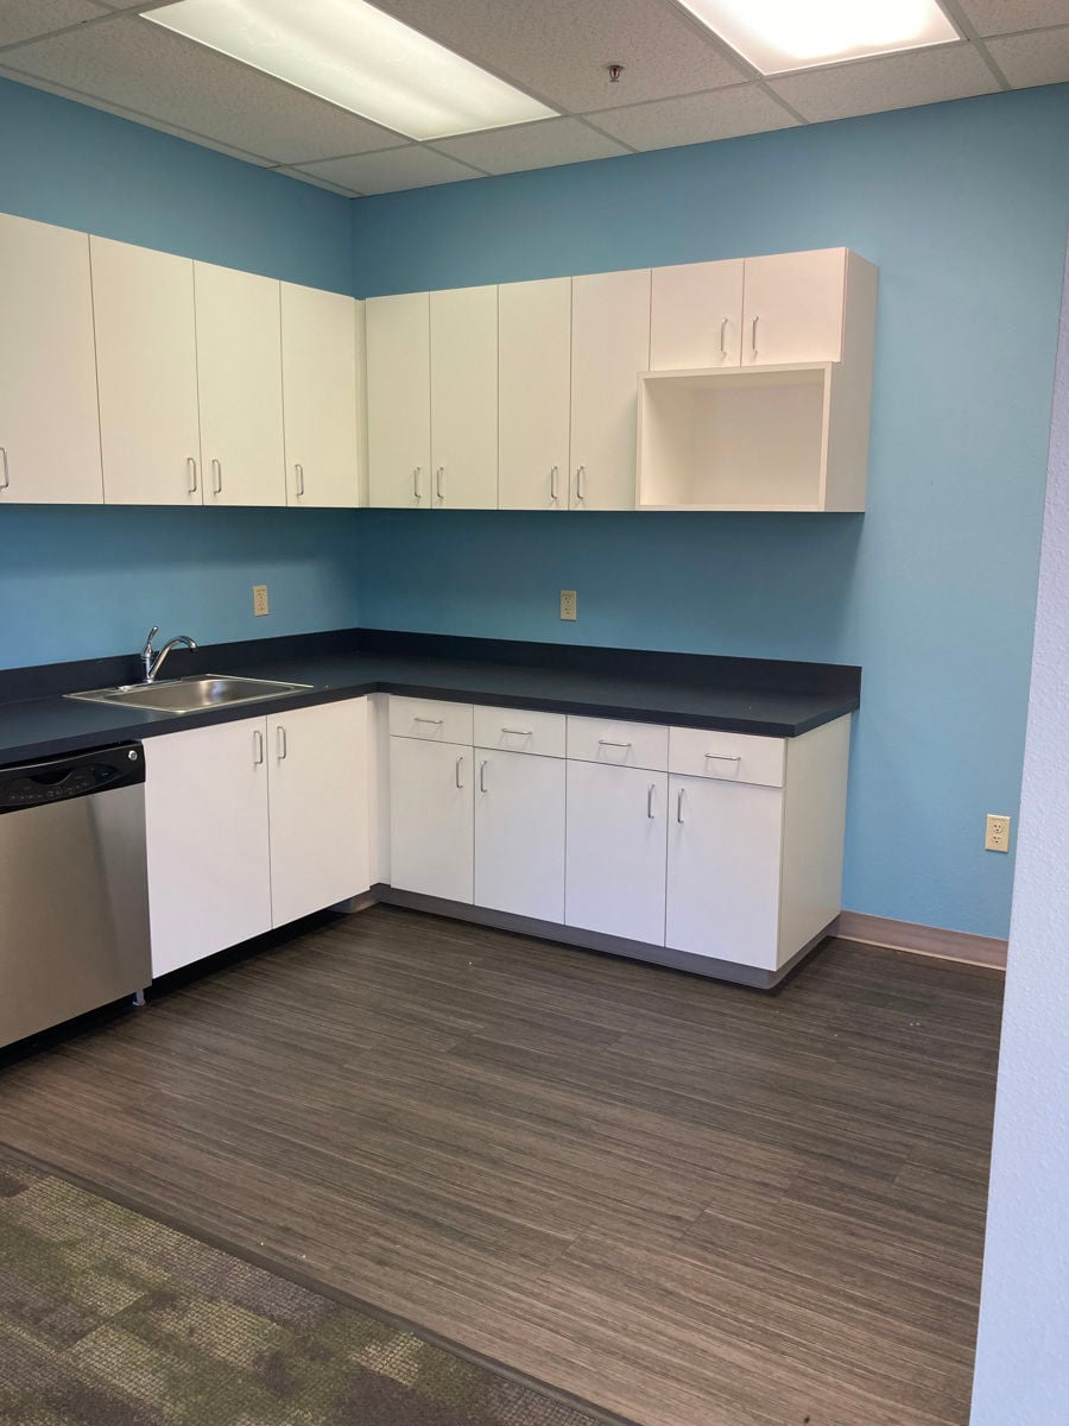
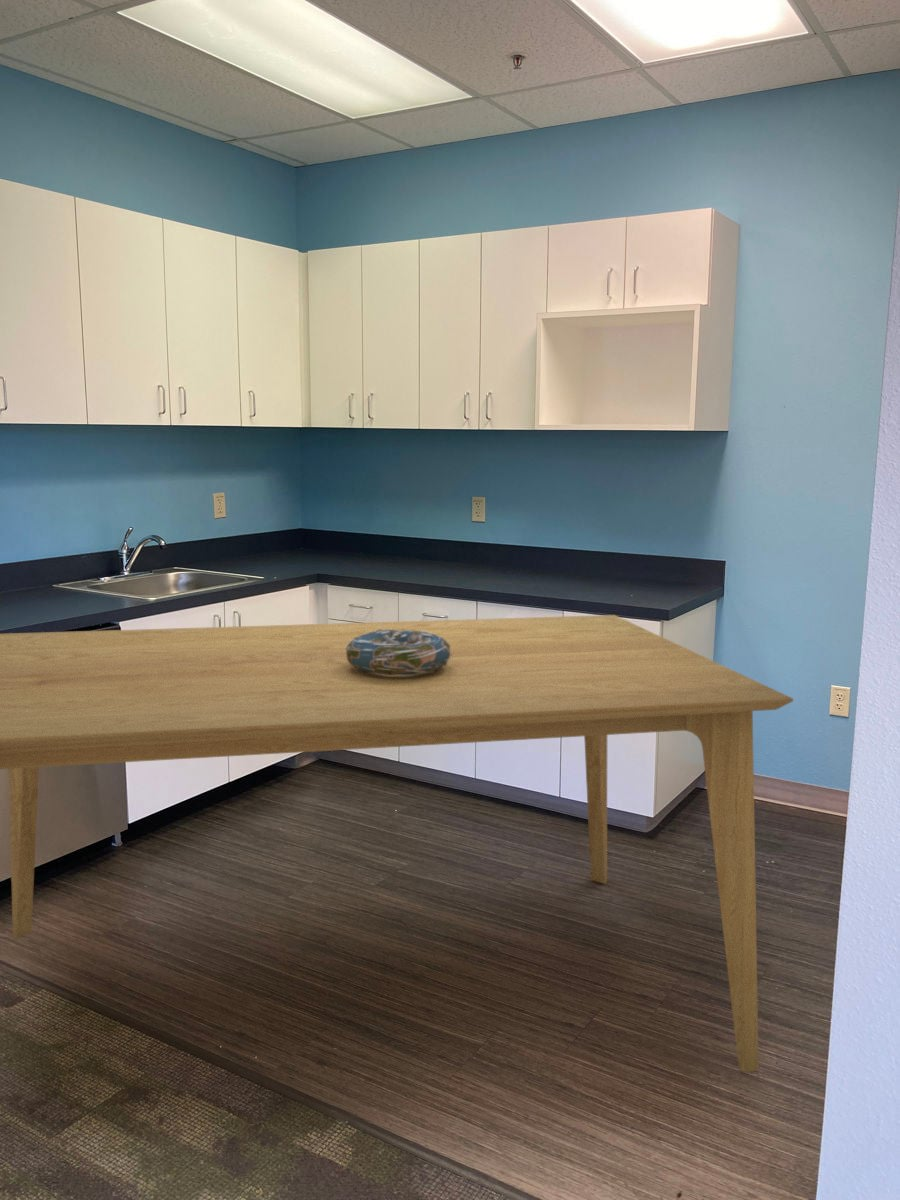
+ dining table (332, 750)
+ decorative bowl (398, 651)
